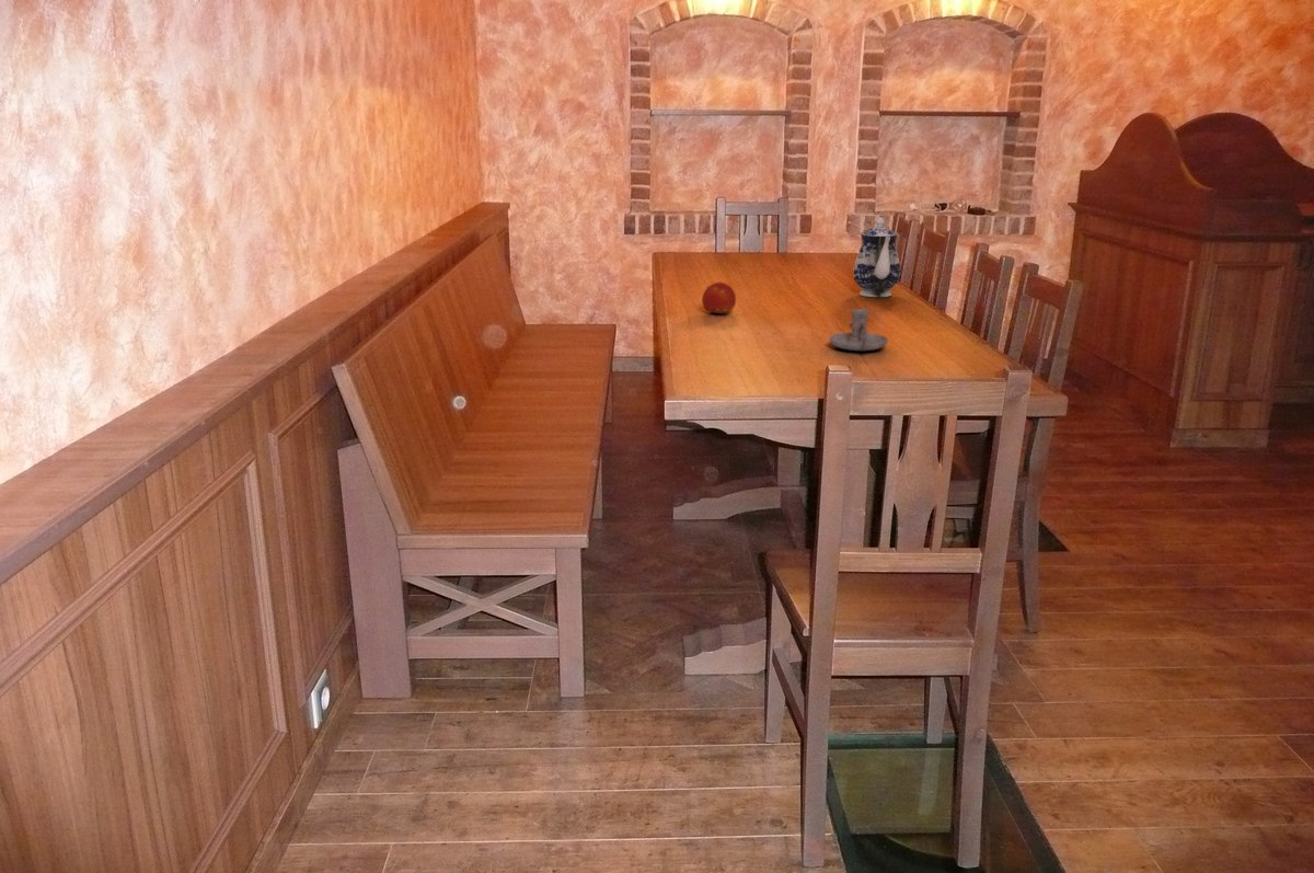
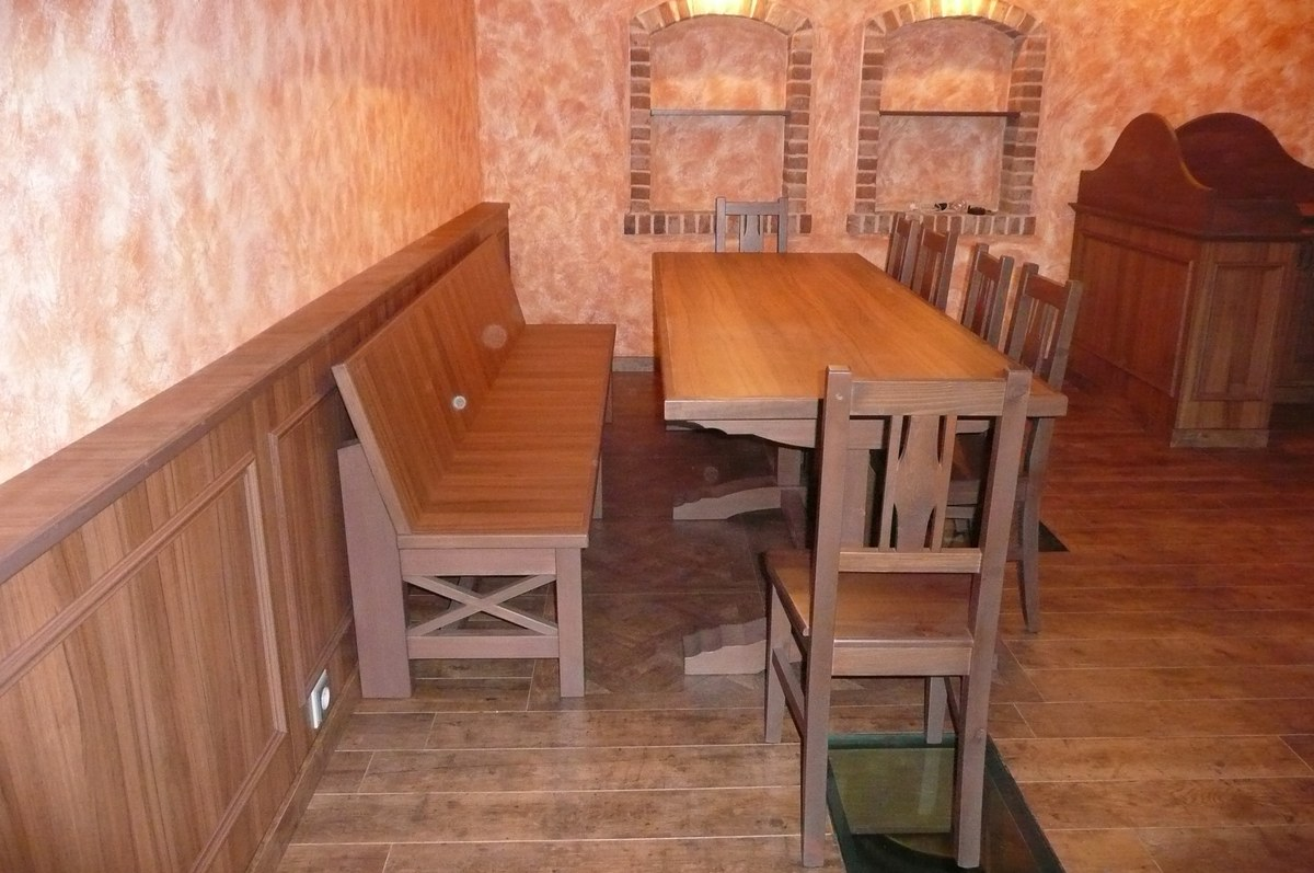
- candle holder (860, 331)
- teapot (877, 256)
- fruit (718, 297)
